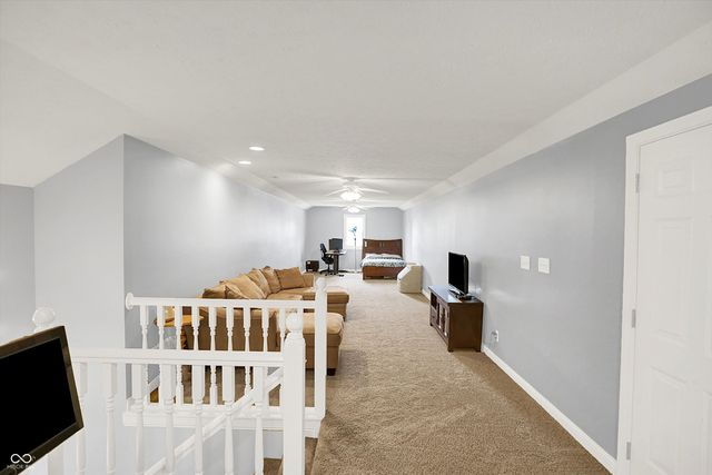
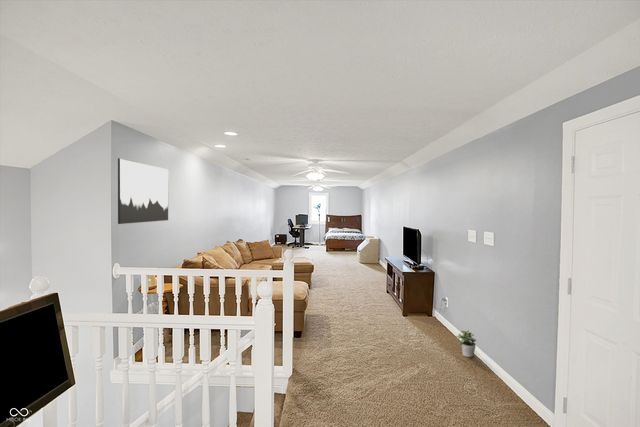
+ wall art (146, 193)
+ potted plant (465, 342)
